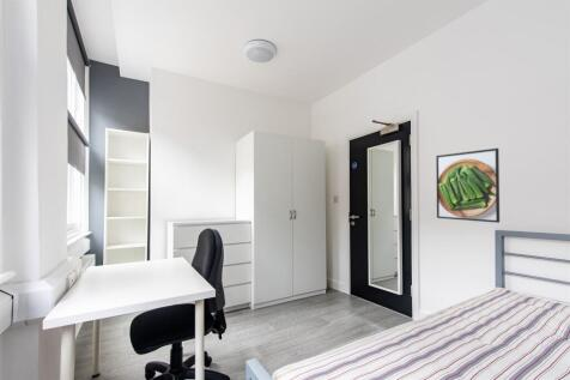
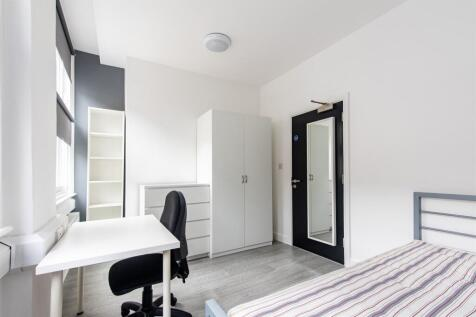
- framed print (465, 186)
